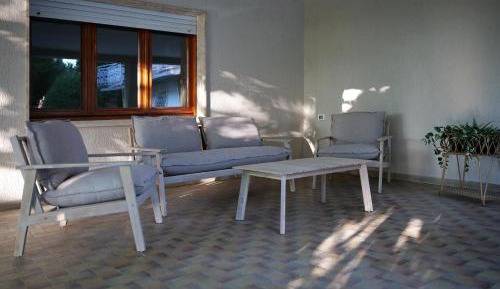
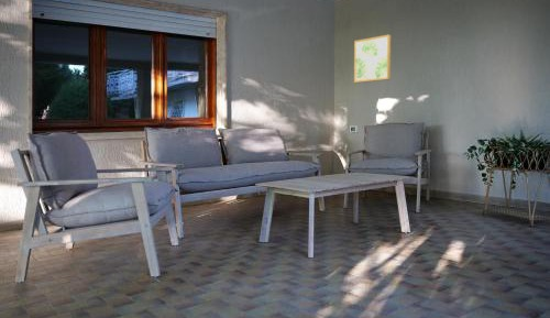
+ wall art (372, 59)
